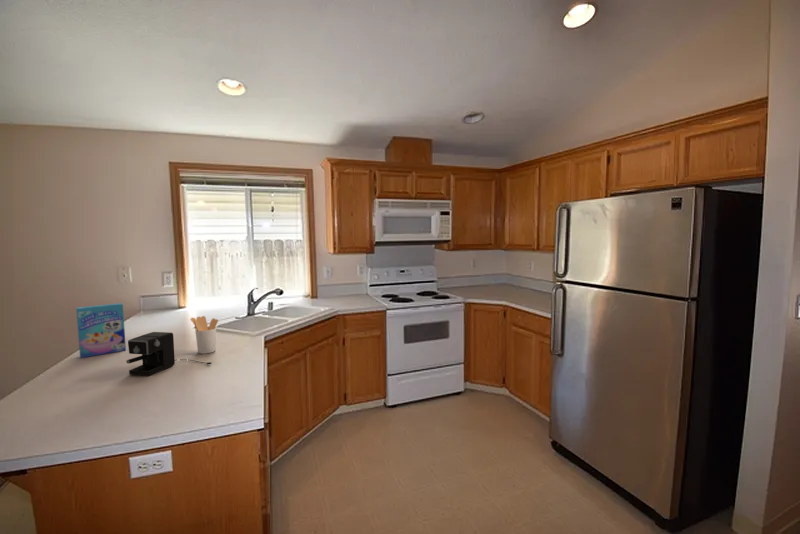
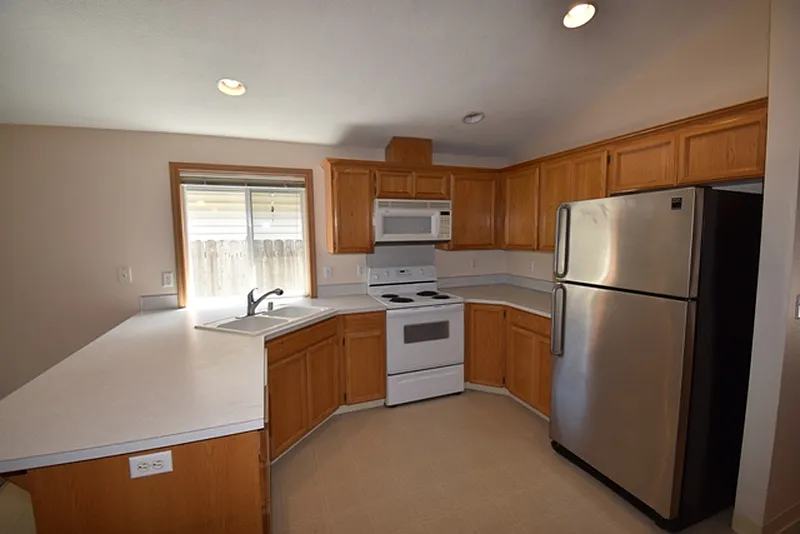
- cereal box (101, 329)
- utensil holder (203, 333)
- coffee maker (169, 352)
